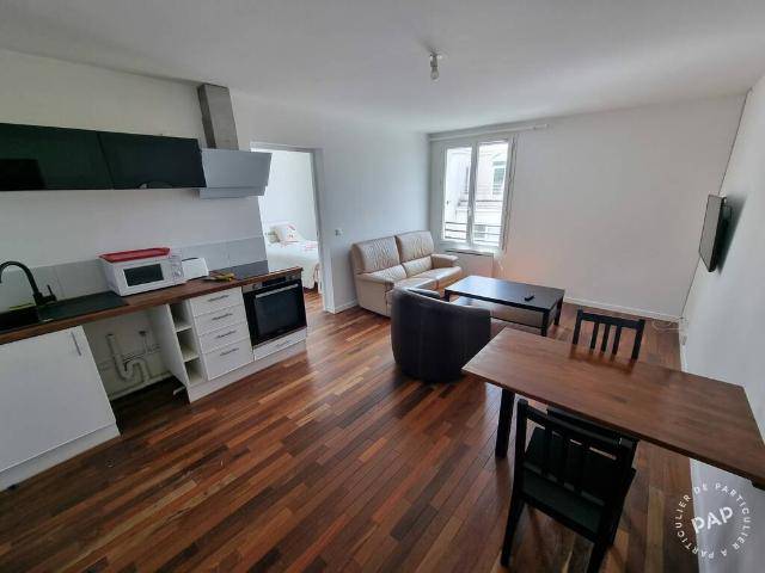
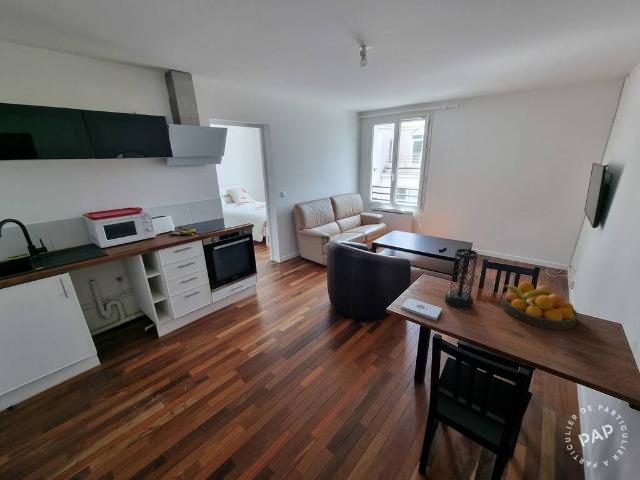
+ notepad (421, 308)
+ vase (462, 278)
+ fruit bowl (538, 300)
